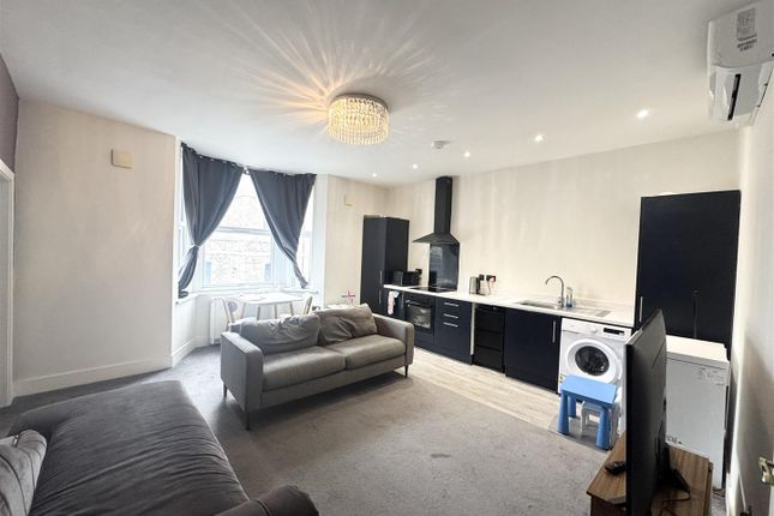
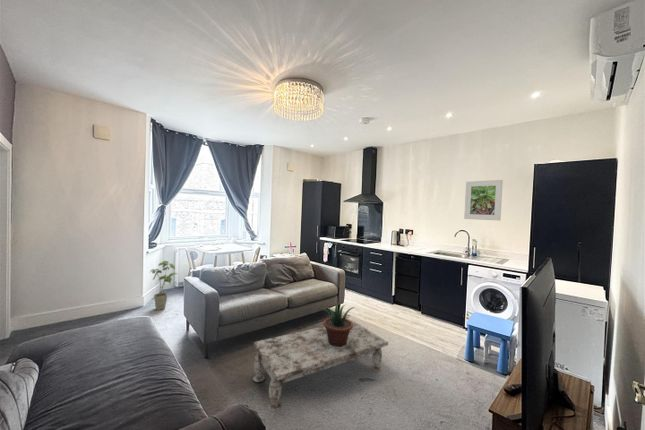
+ coffee table (321, 357)
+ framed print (482, 200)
+ house plant (164, 284)
+ potted plant (335, 324)
